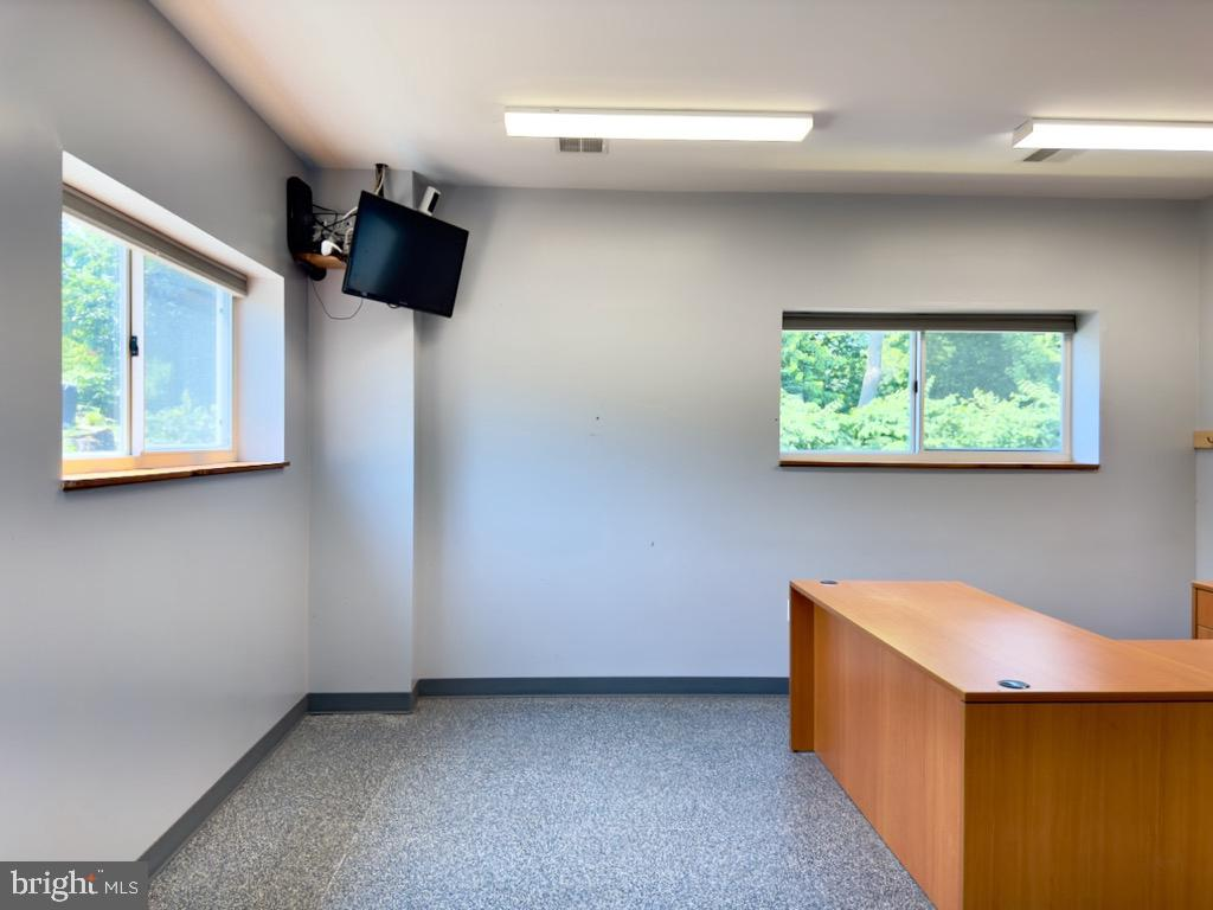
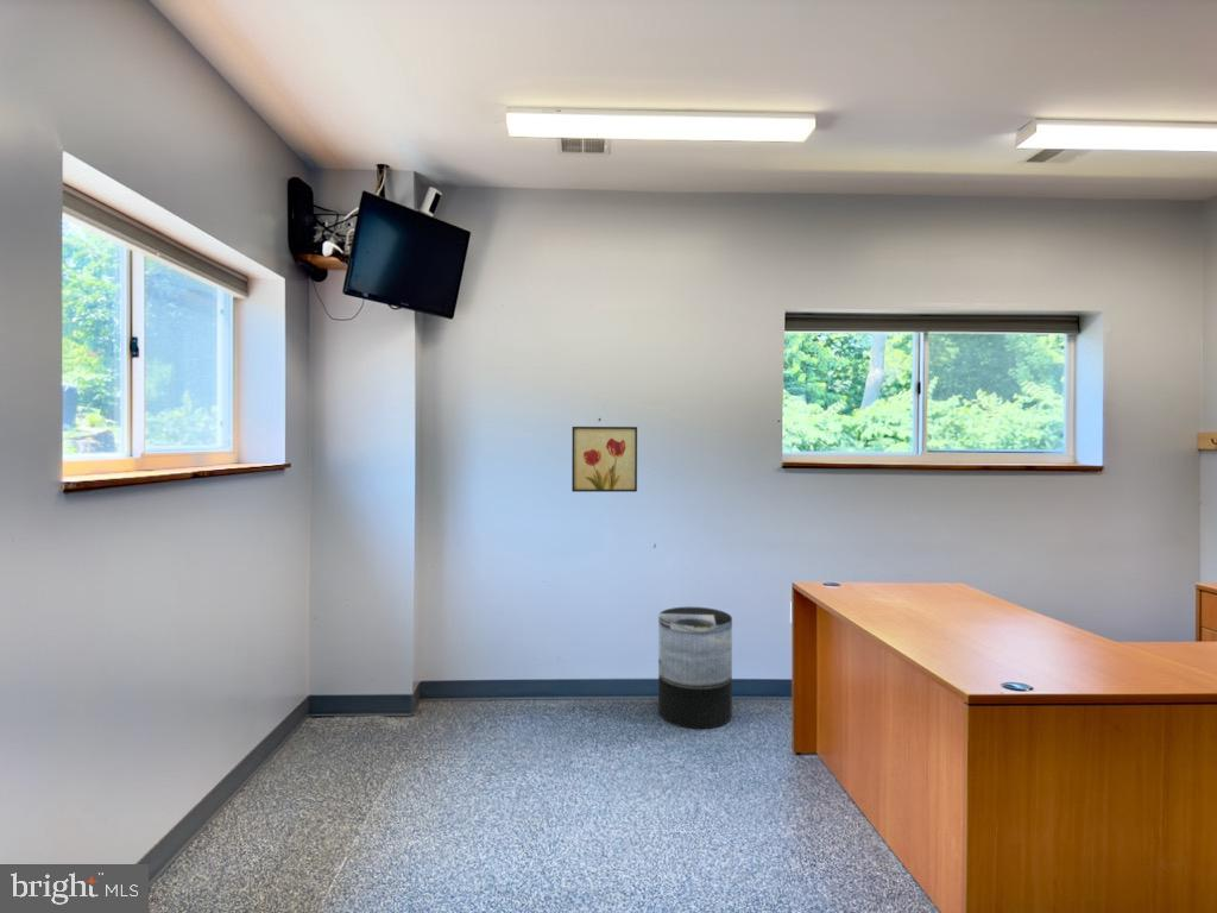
+ trash can (694, 663)
+ wall art (604, 459)
